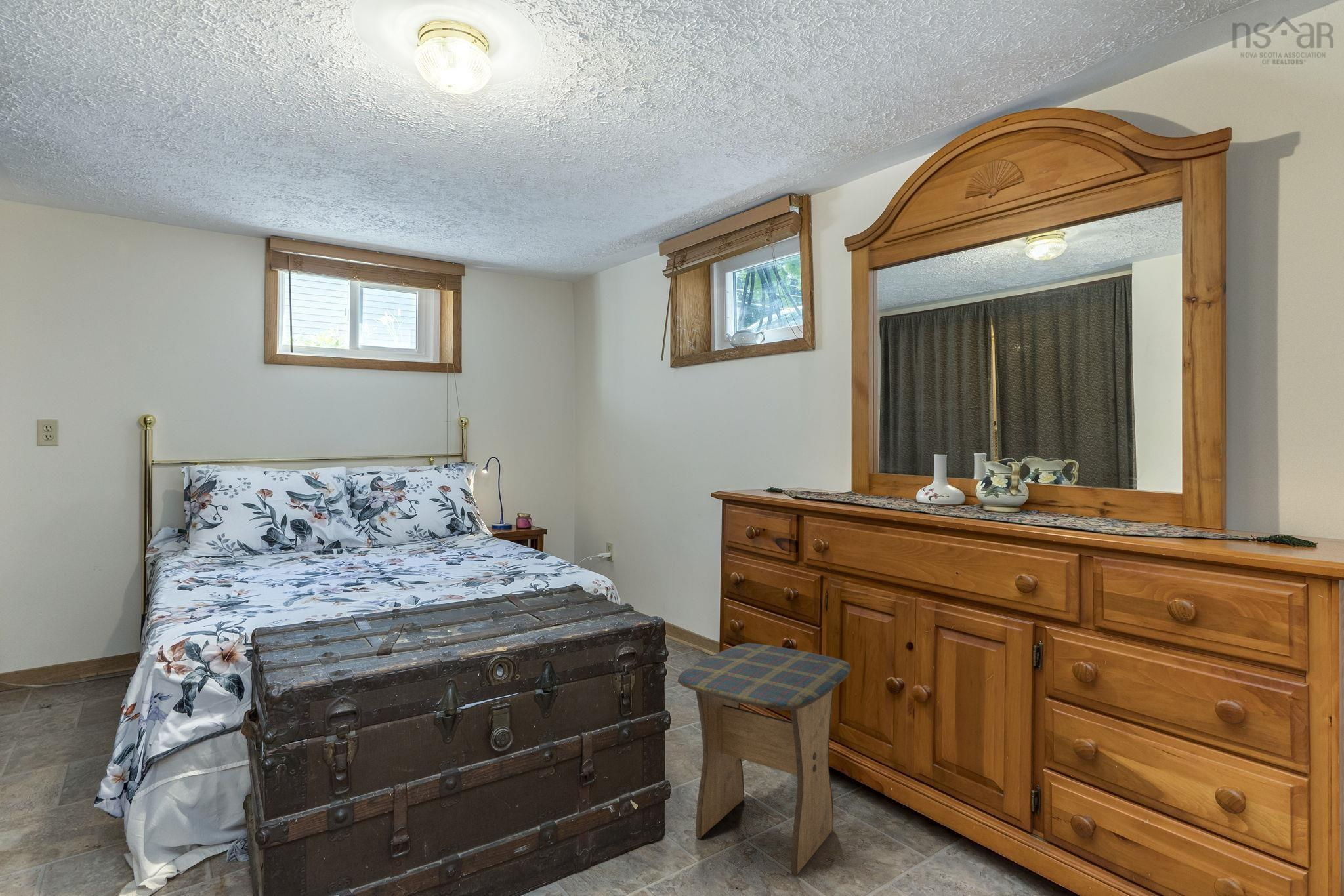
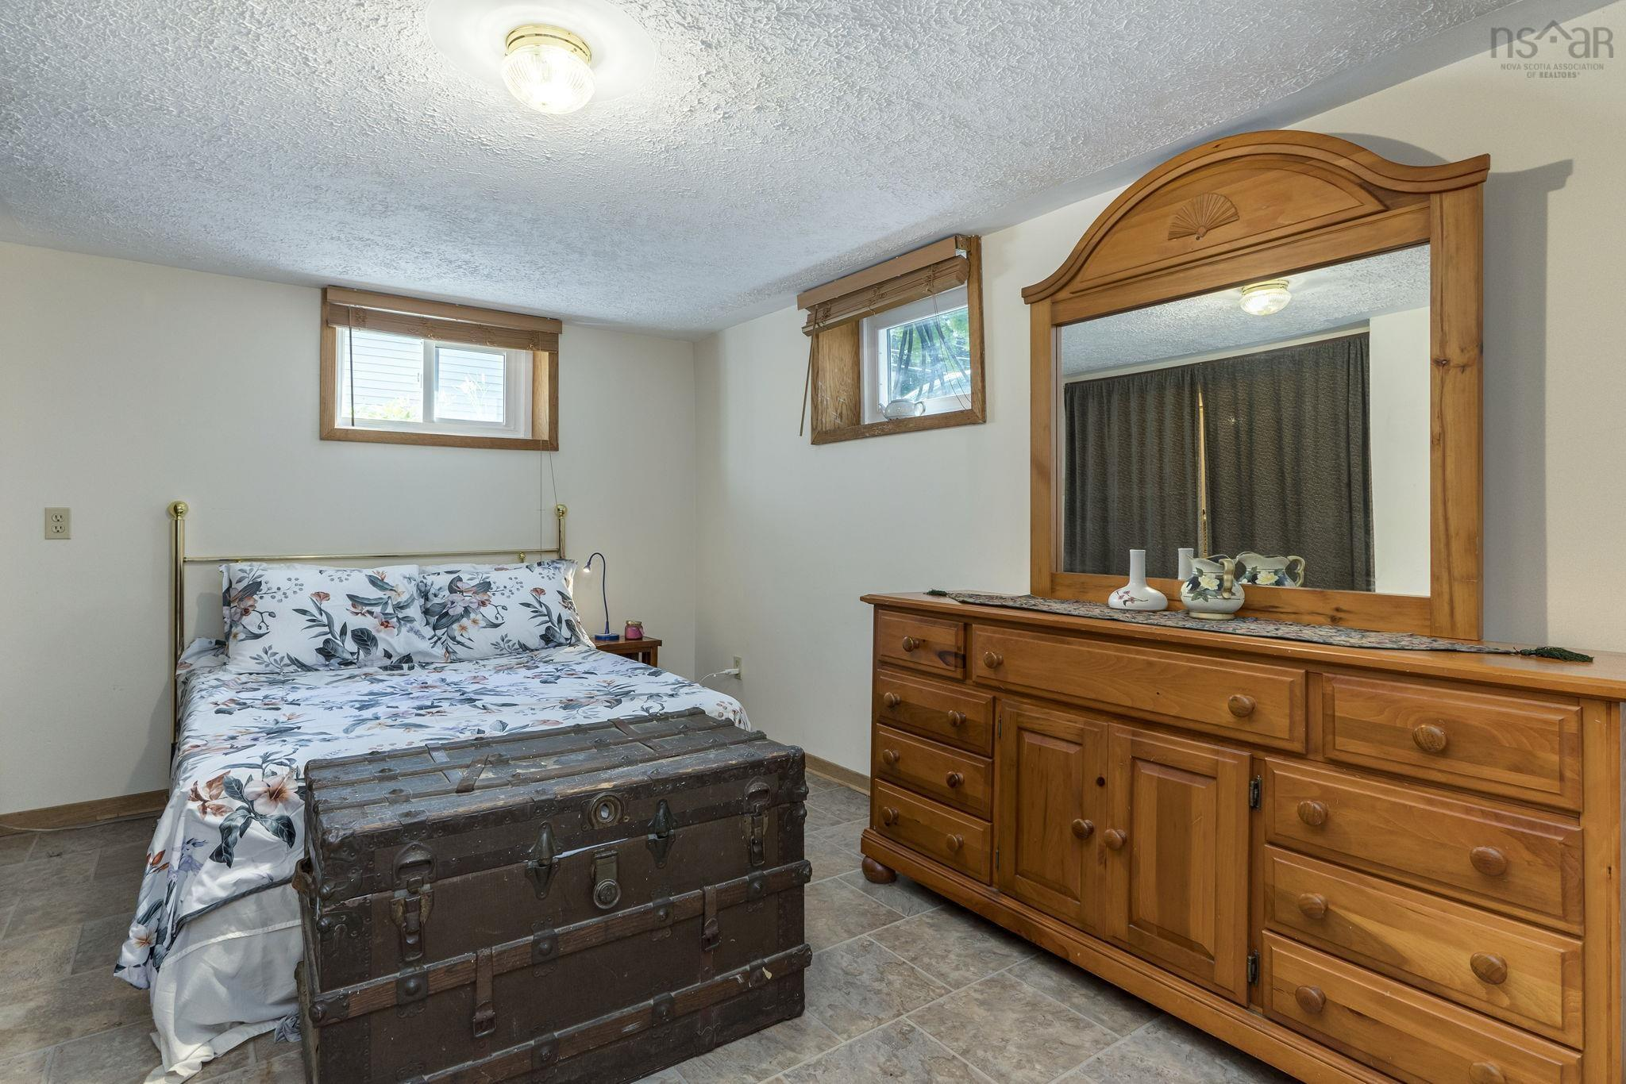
- stool (766, 751)
